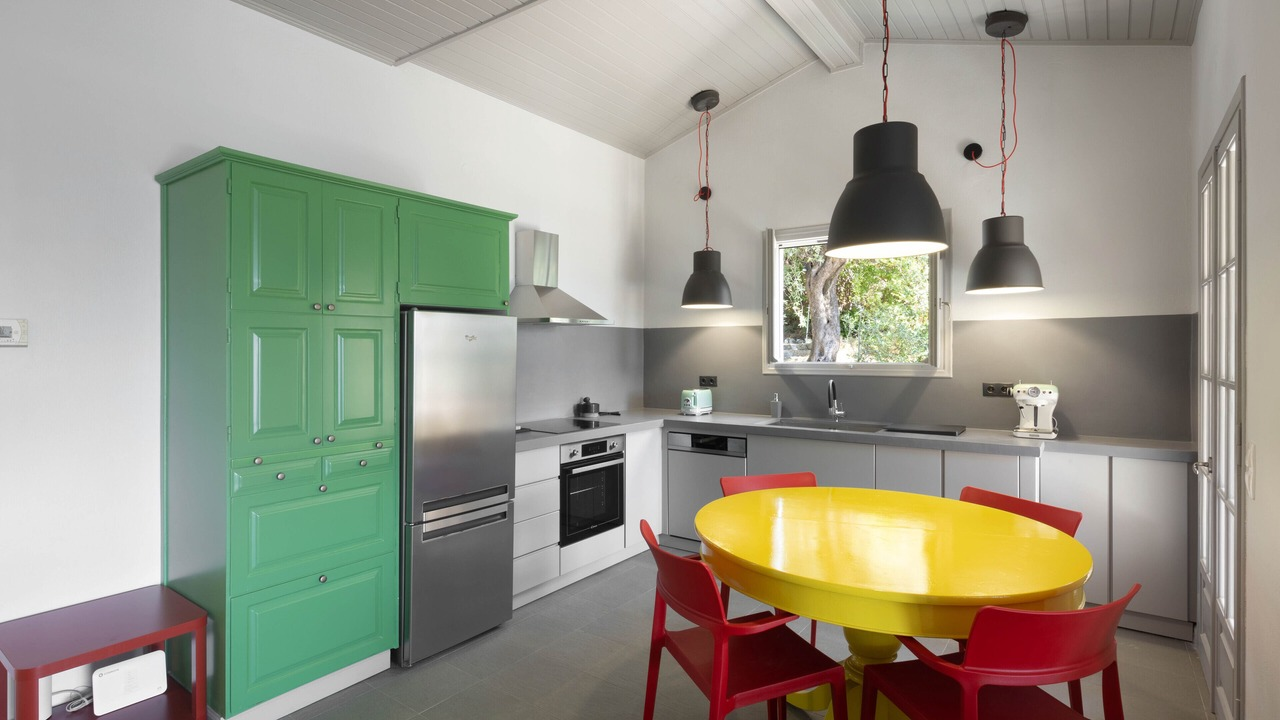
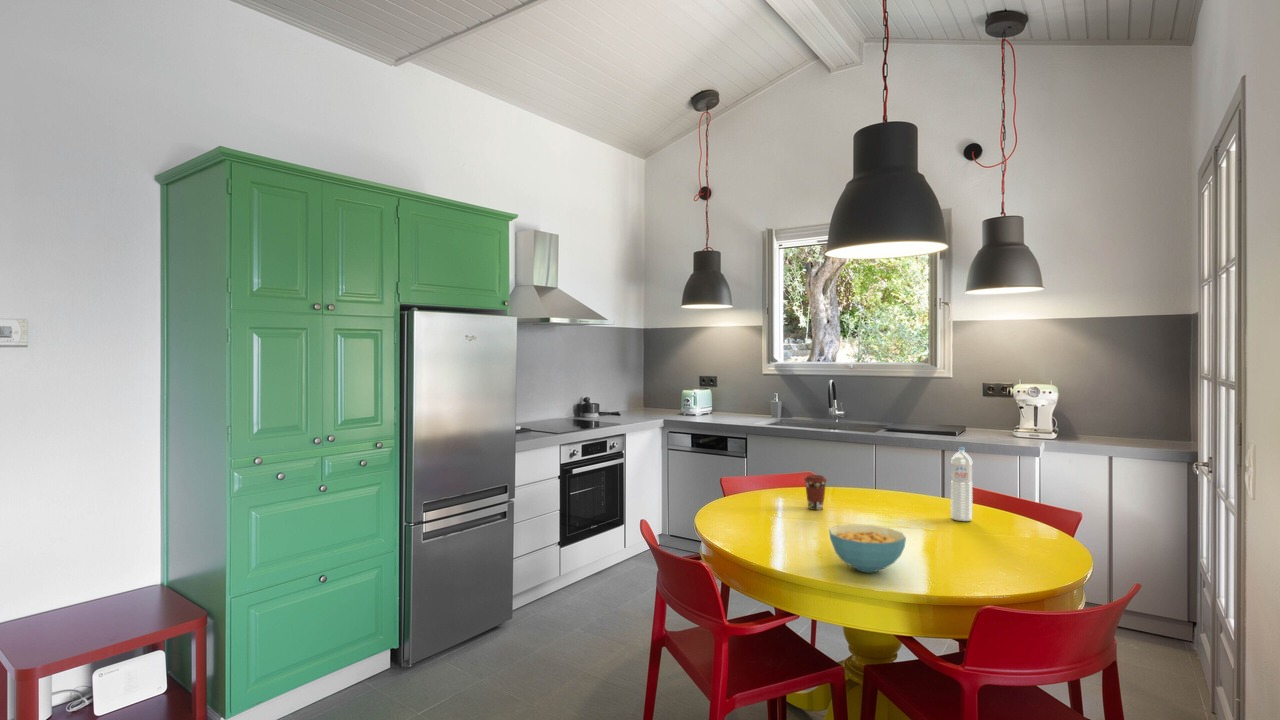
+ water bottle (961, 483)
+ coffee cup (815, 492)
+ cereal bowl (866, 551)
